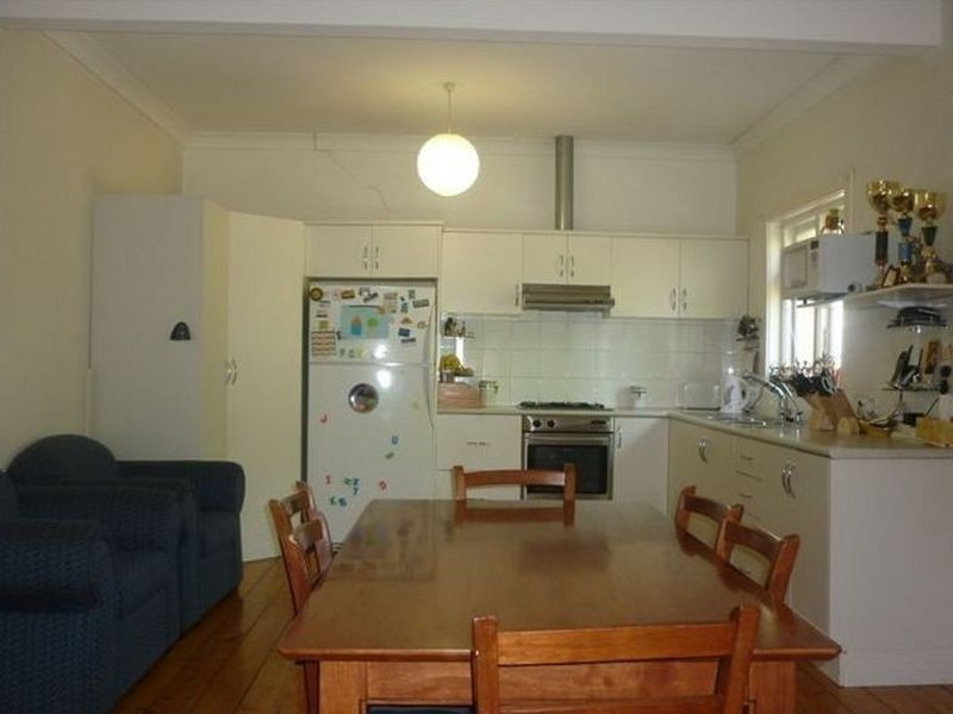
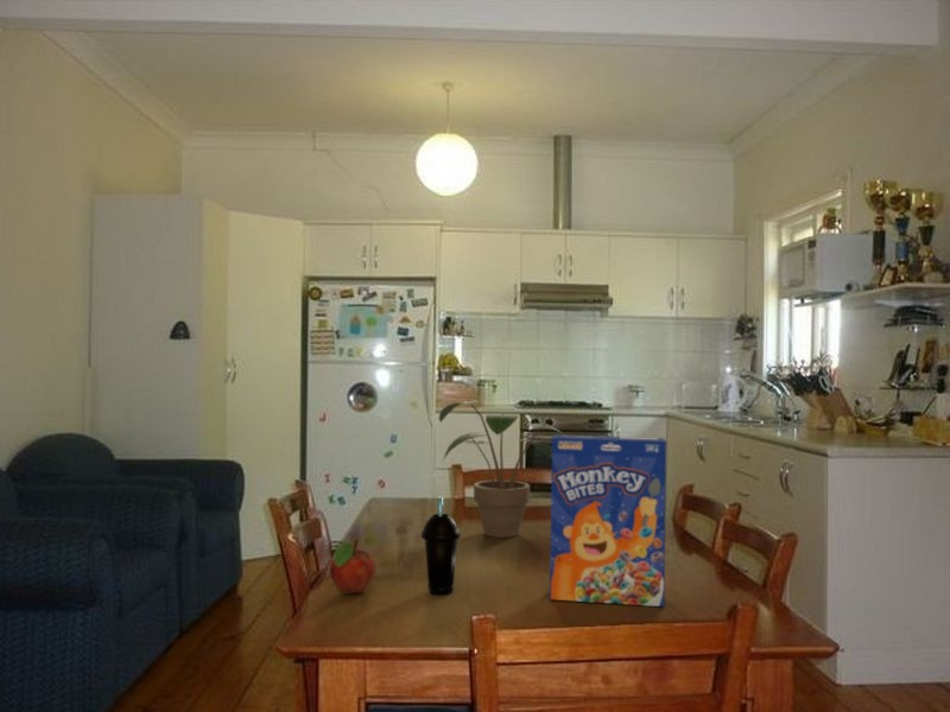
+ fruit (350, 566)
+ cereal box (607, 517)
+ cup (441, 543)
+ potted plant (502, 466)
